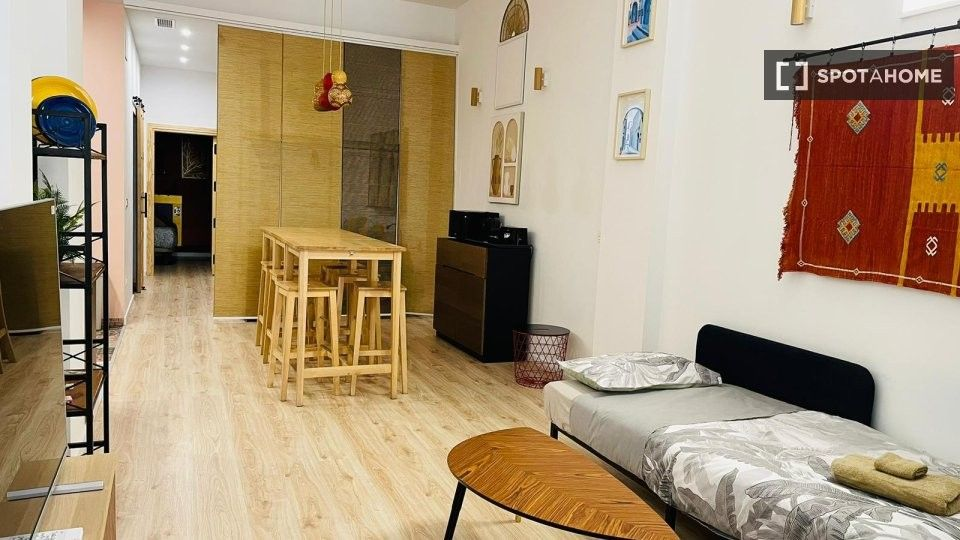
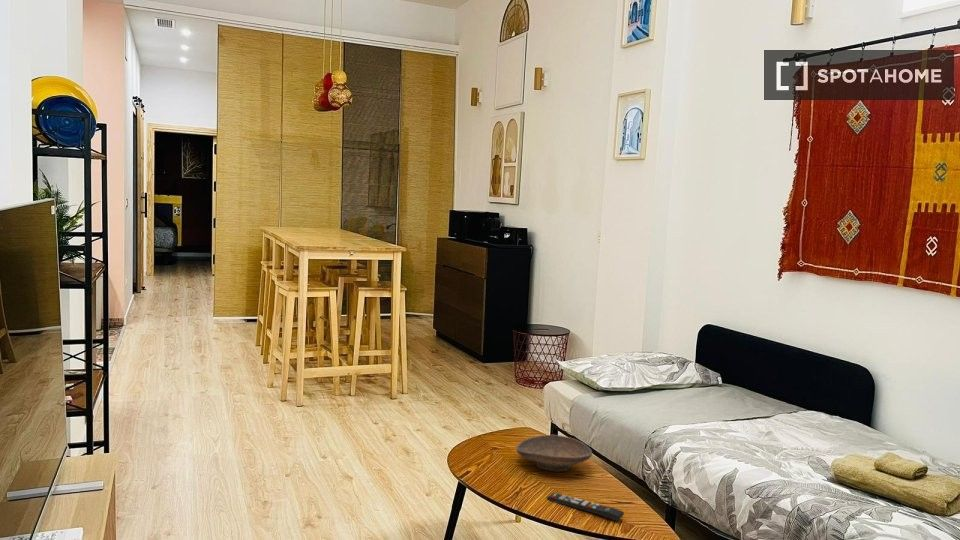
+ remote control (584, 505)
+ decorative bowl (554, 454)
